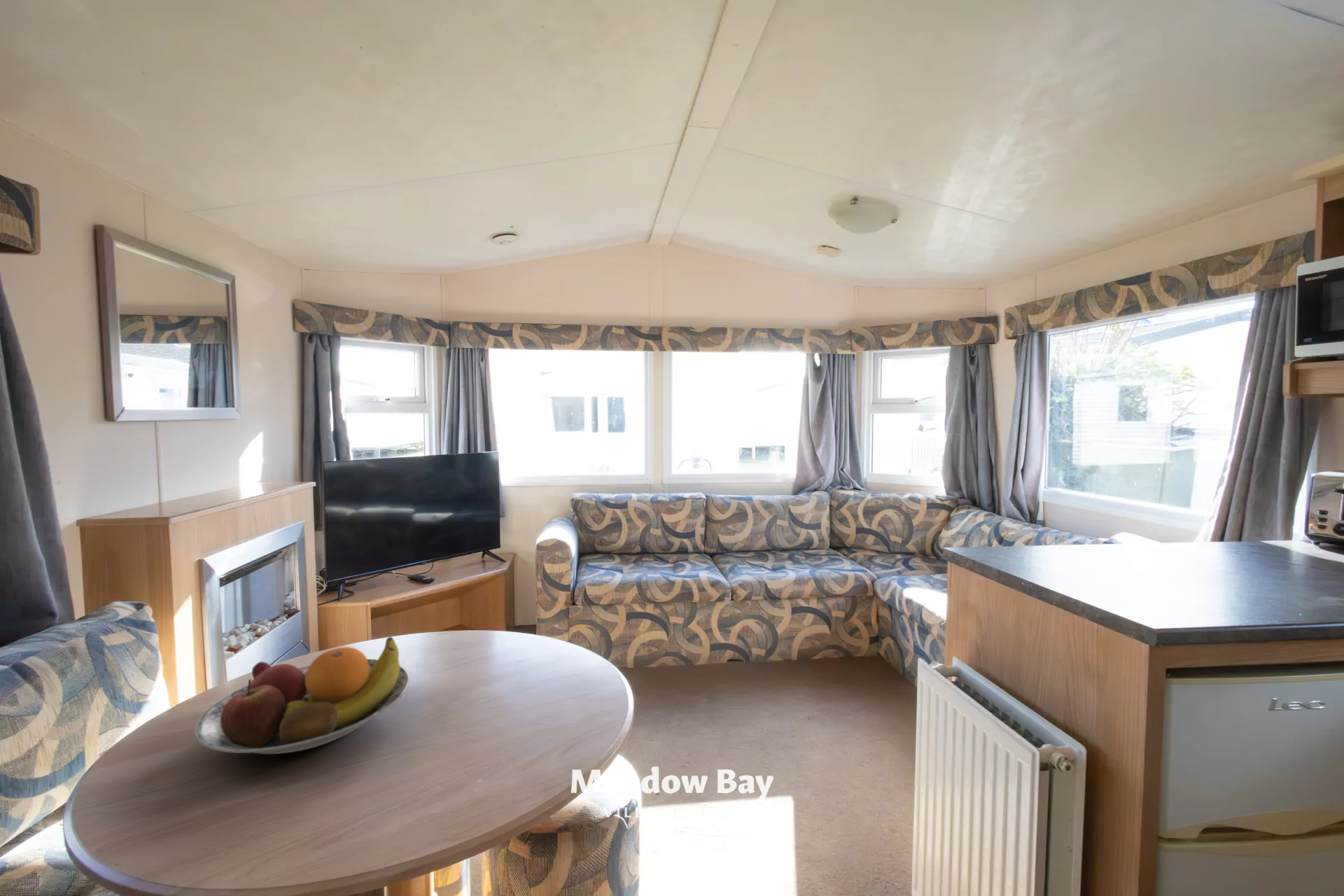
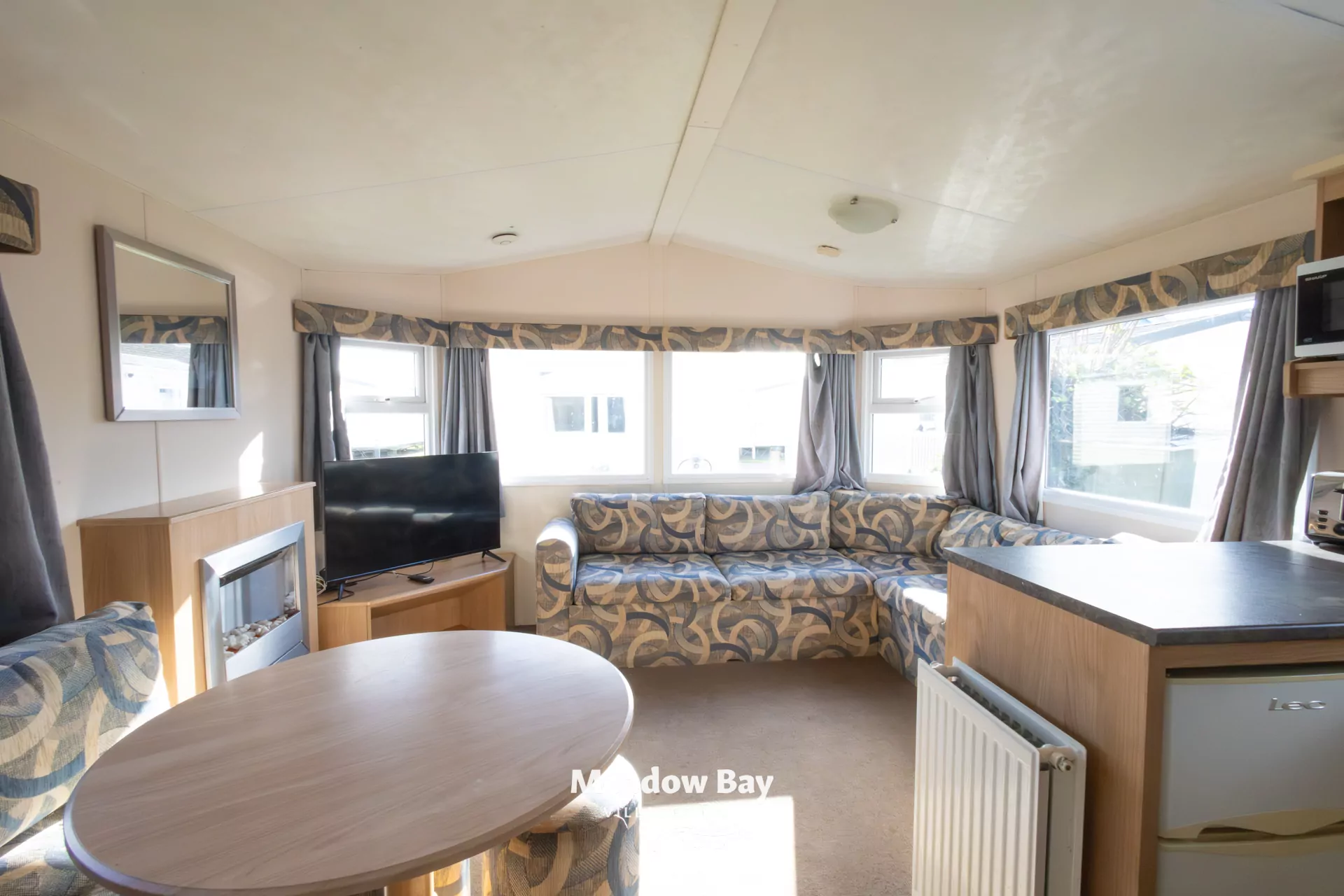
- fruit bowl (312, 690)
